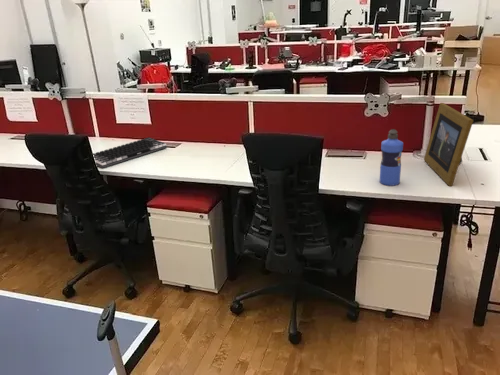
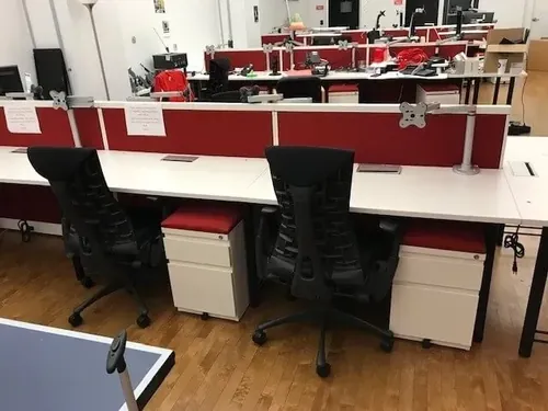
- picture frame (457, 141)
- computer keyboard (127, 151)
- water bottle (391, 156)
